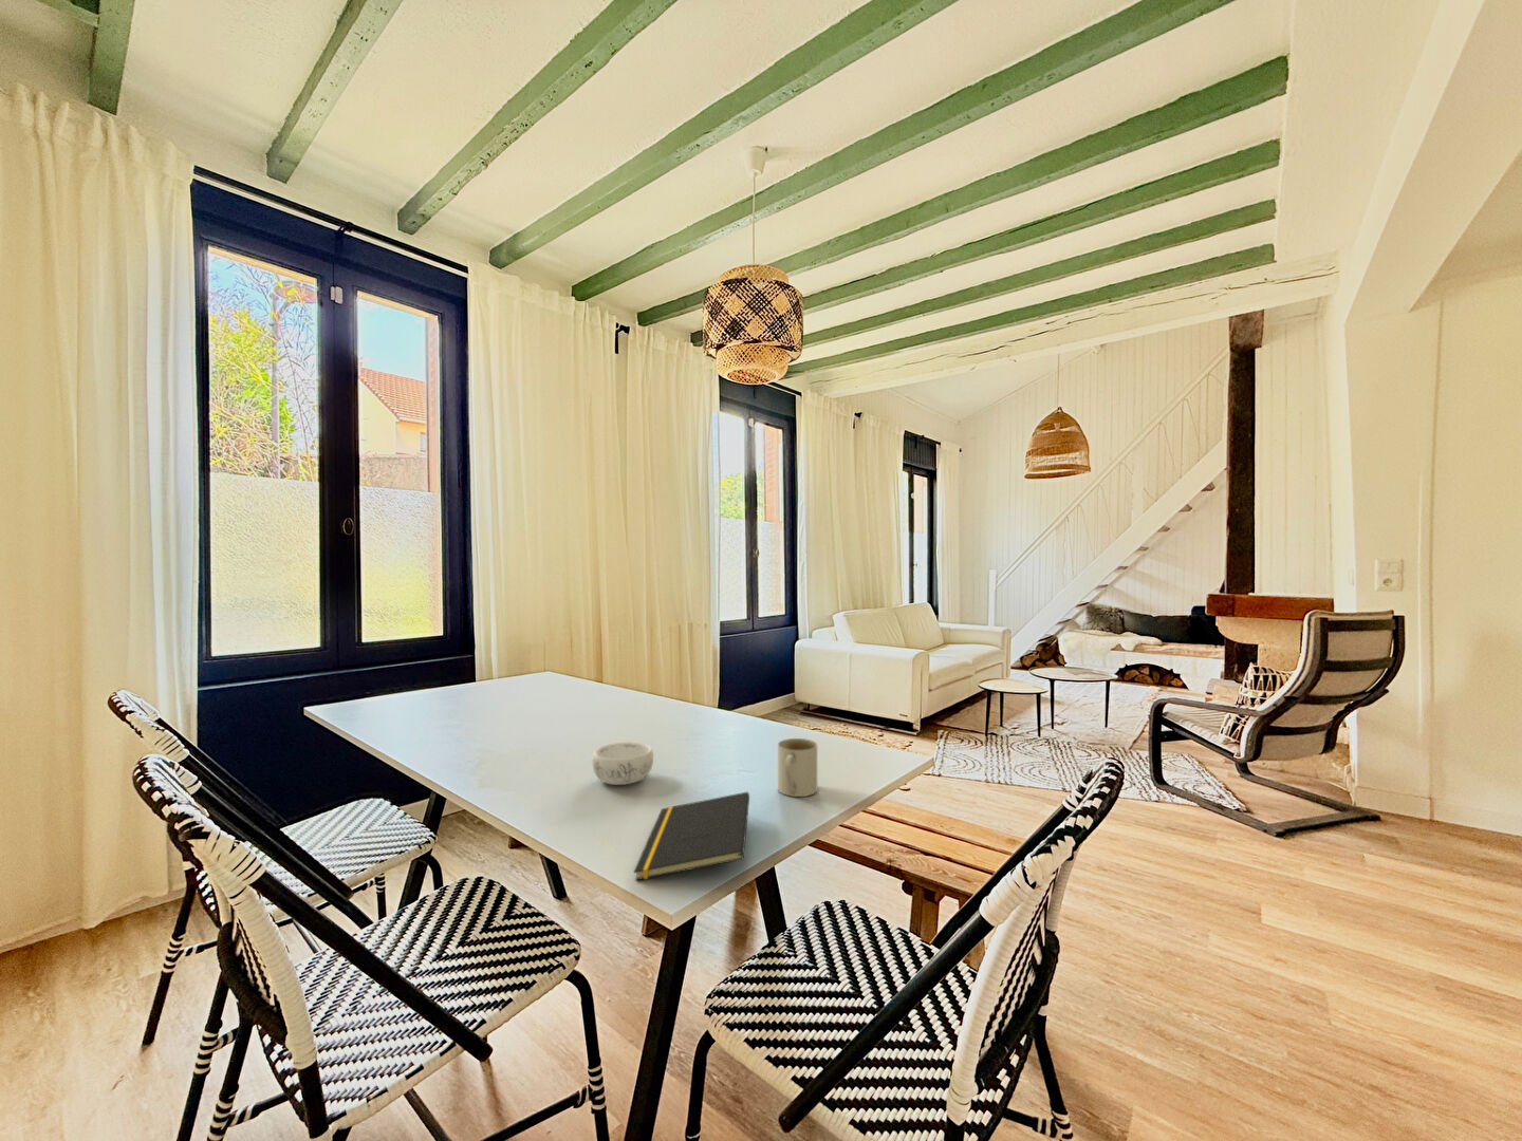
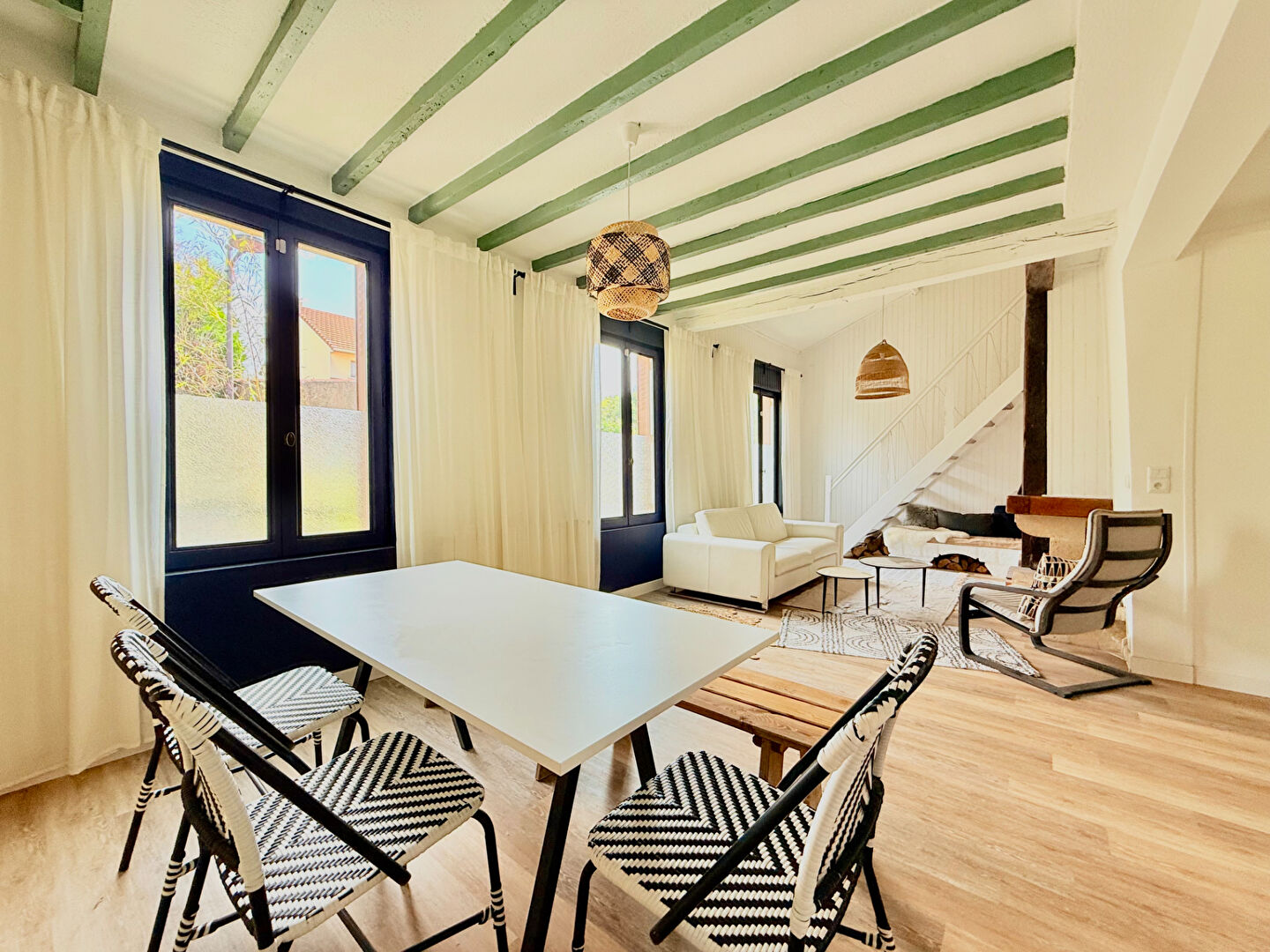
- mug (795, 769)
- notepad (697, 831)
- decorative bowl (620, 763)
